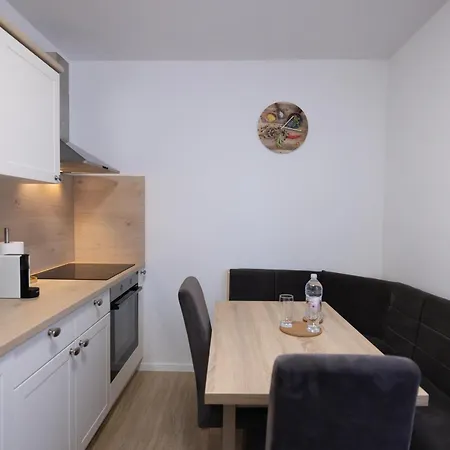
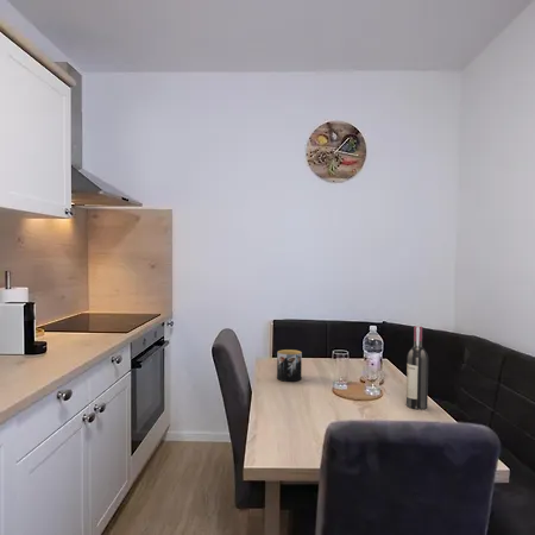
+ mug (288, 365)
+ wine bottle (417, 365)
